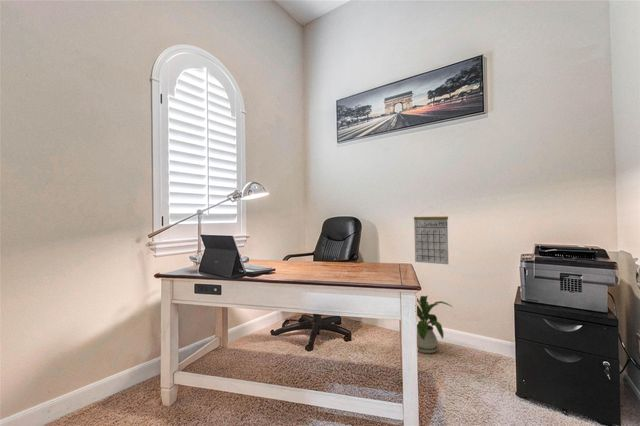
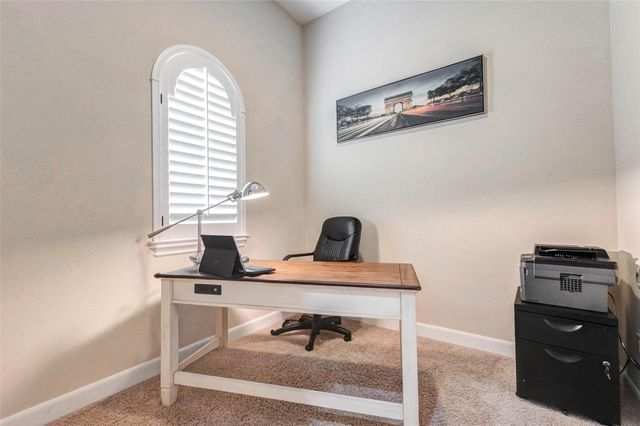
- house plant (427, 318)
- calendar (430, 234)
